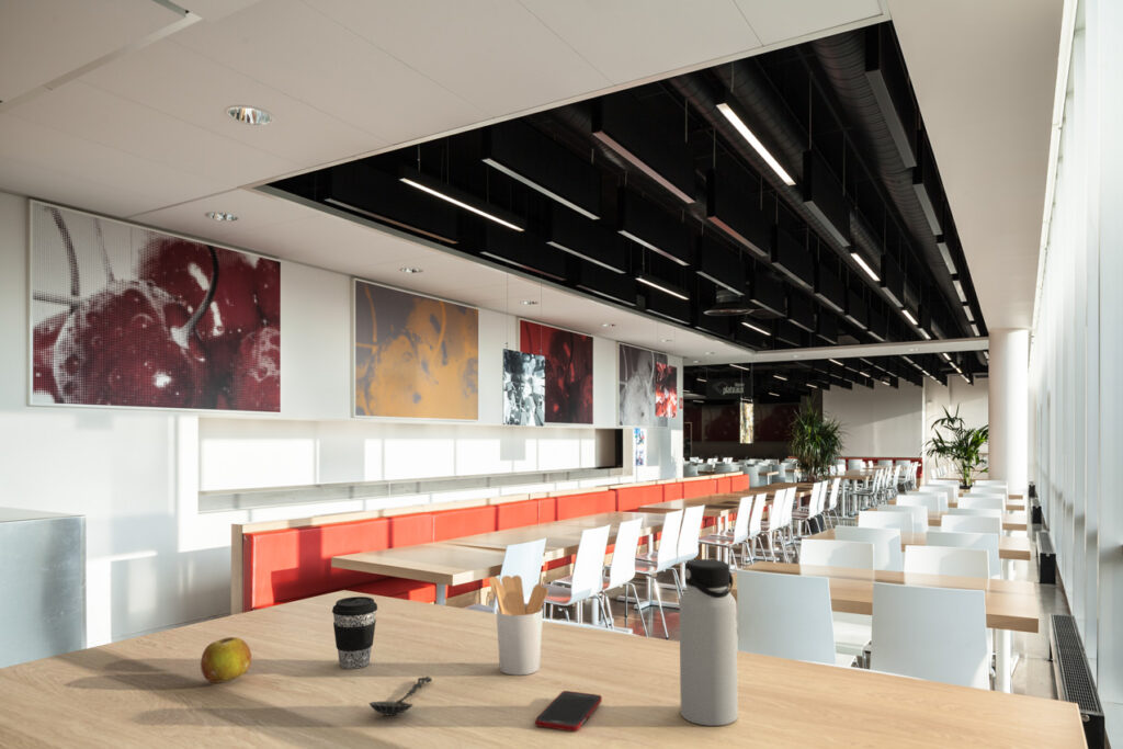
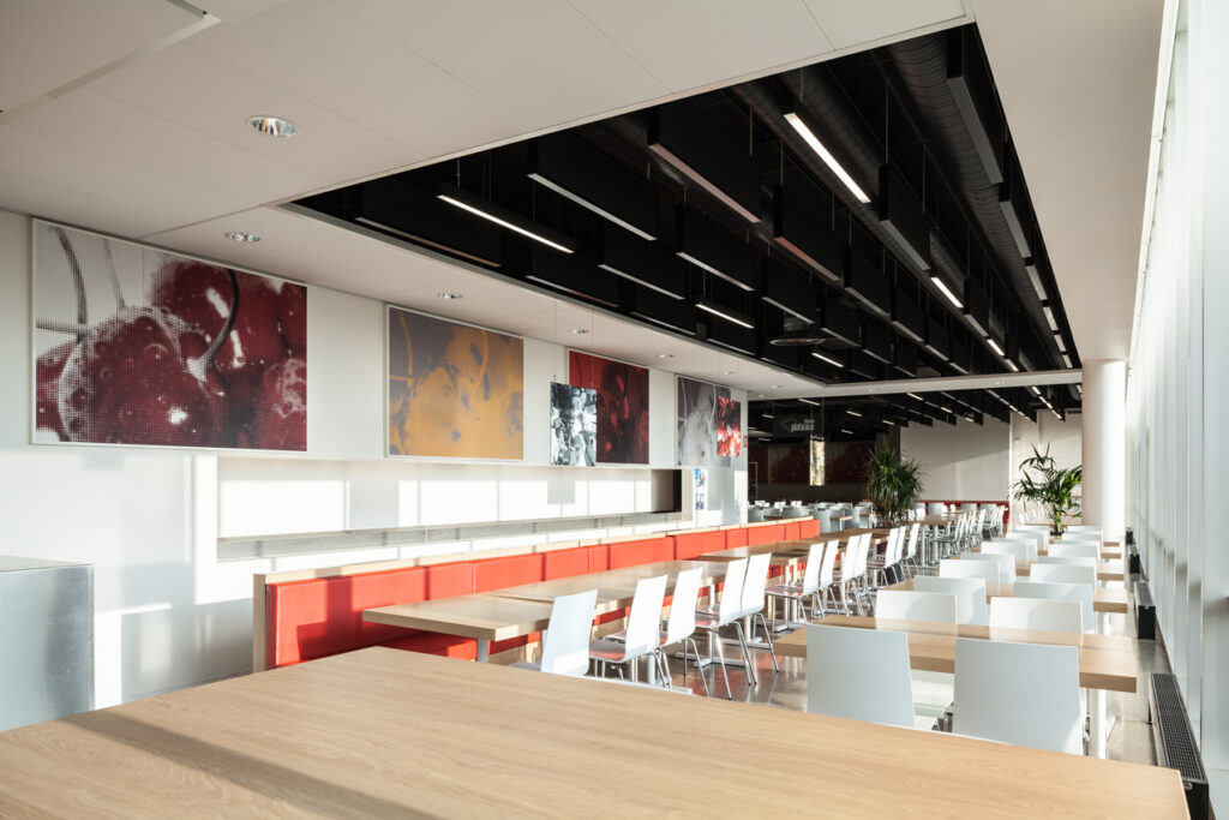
- coffee cup (354, 632)
- water bottle (707, 638)
- utensil holder (514, 621)
- spoon (408, 692)
- fruit (226, 659)
- cell phone (569, 710)
